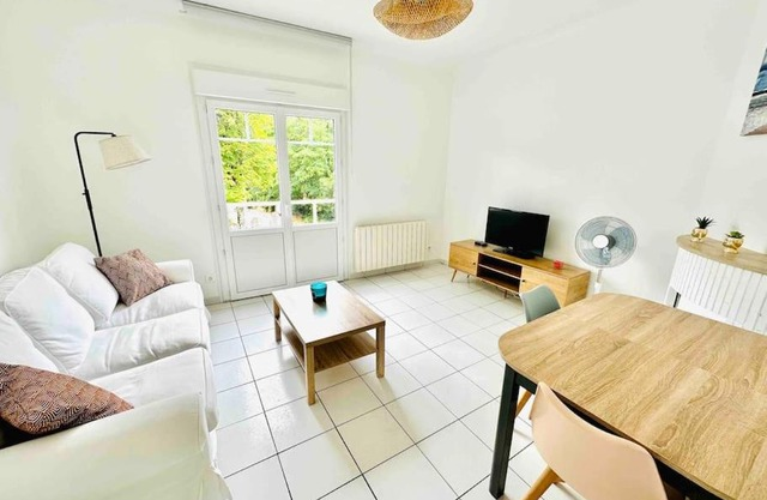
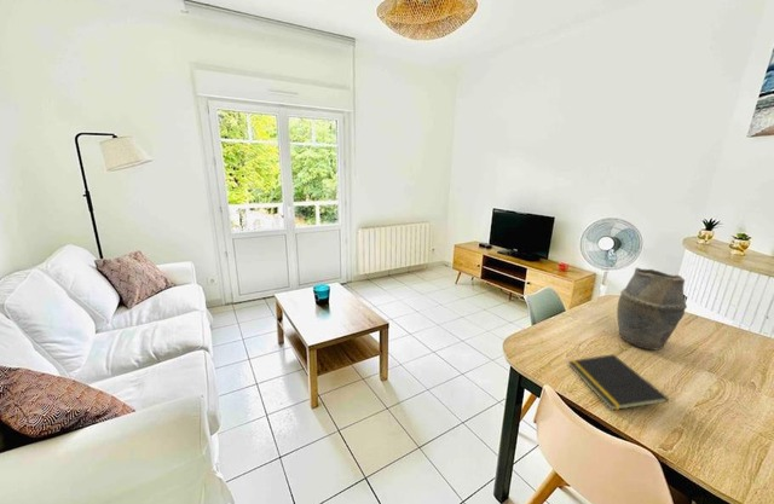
+ notepad (612, 380)
+ vase (649, 307)
